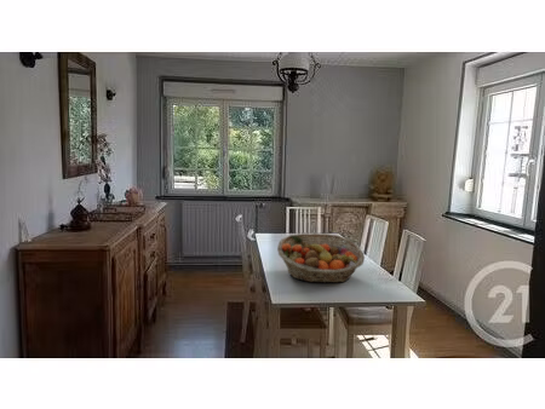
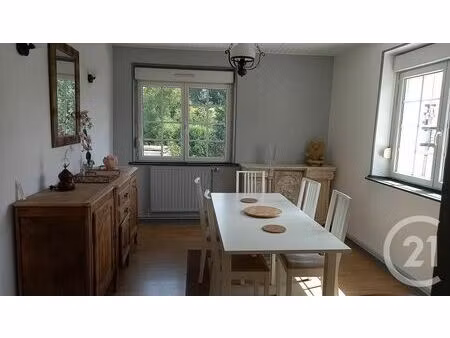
- fruit basket (320, 257)
